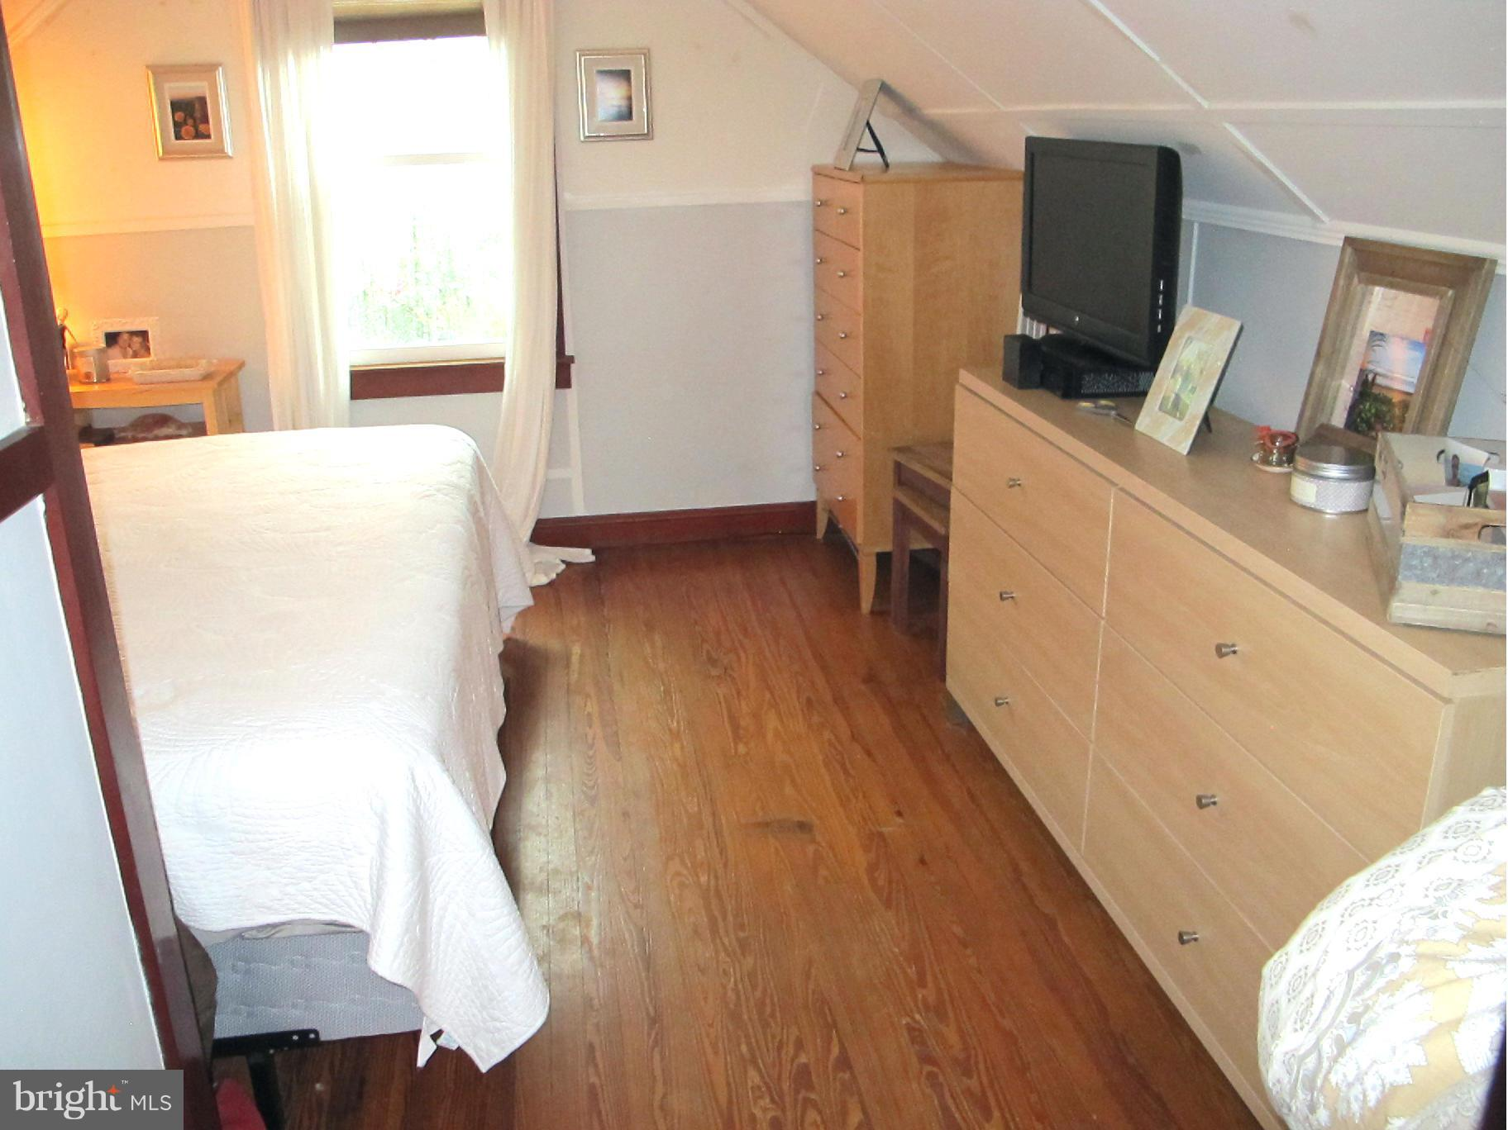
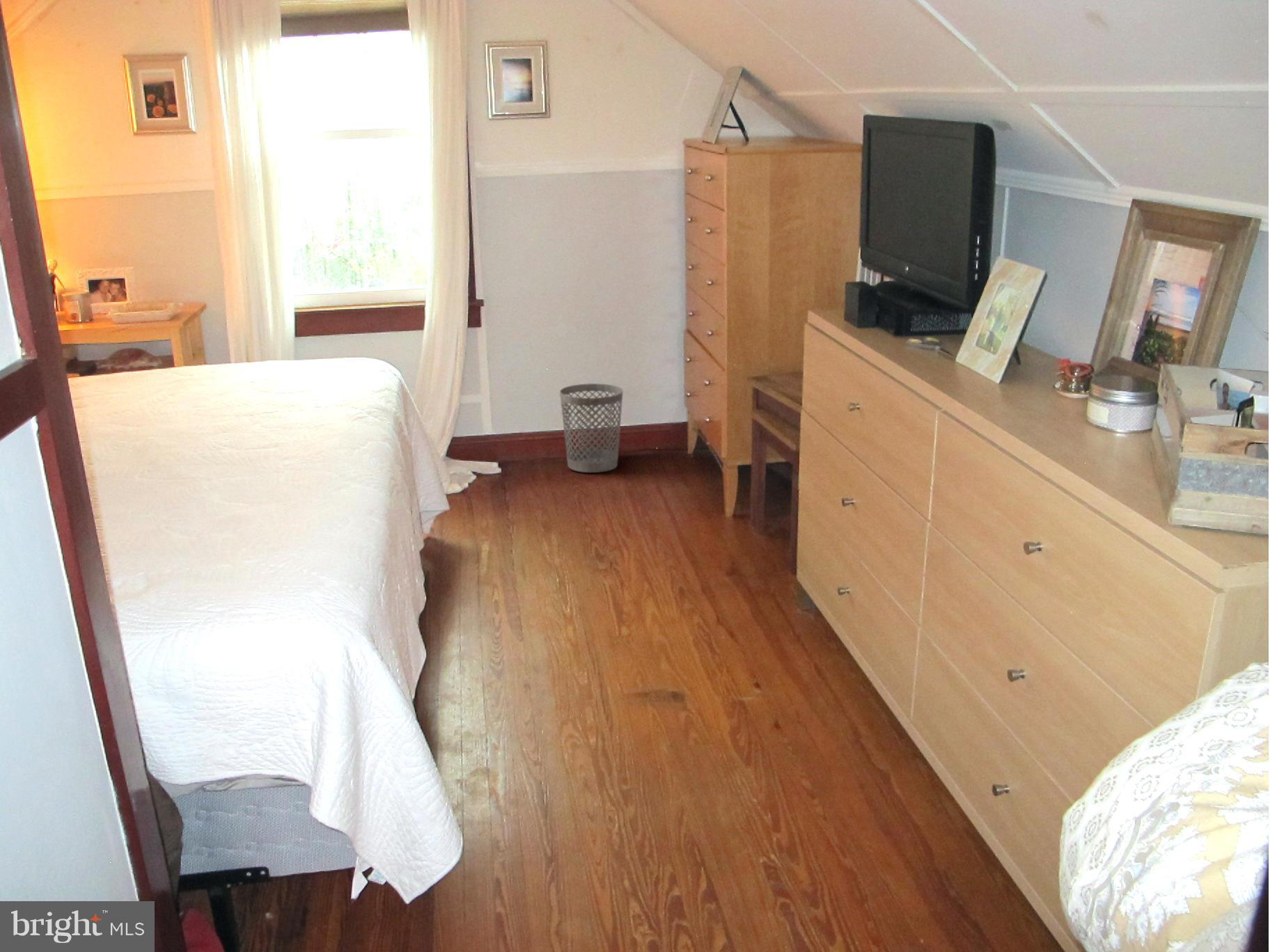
+ wastebasket (591, 429)
